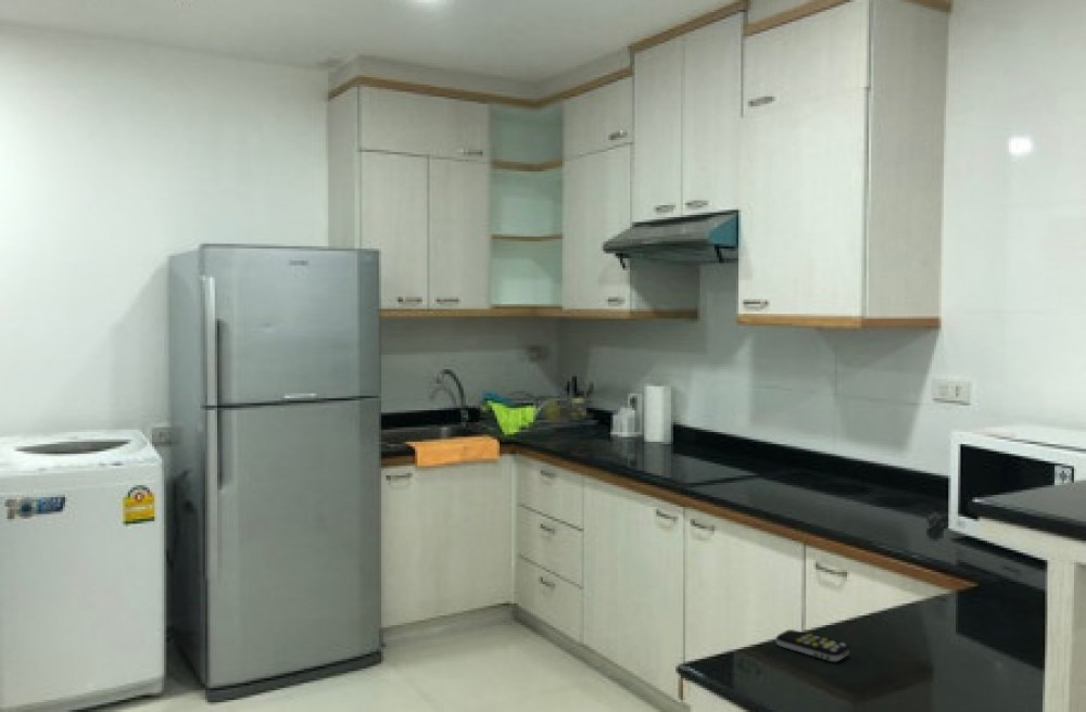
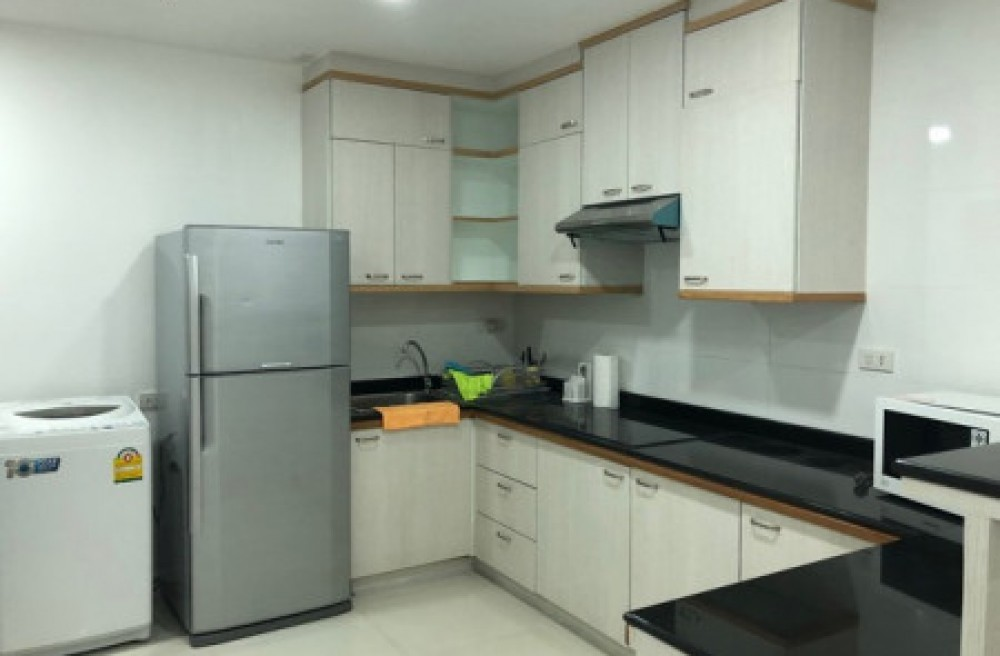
- remote control (811, 644)
